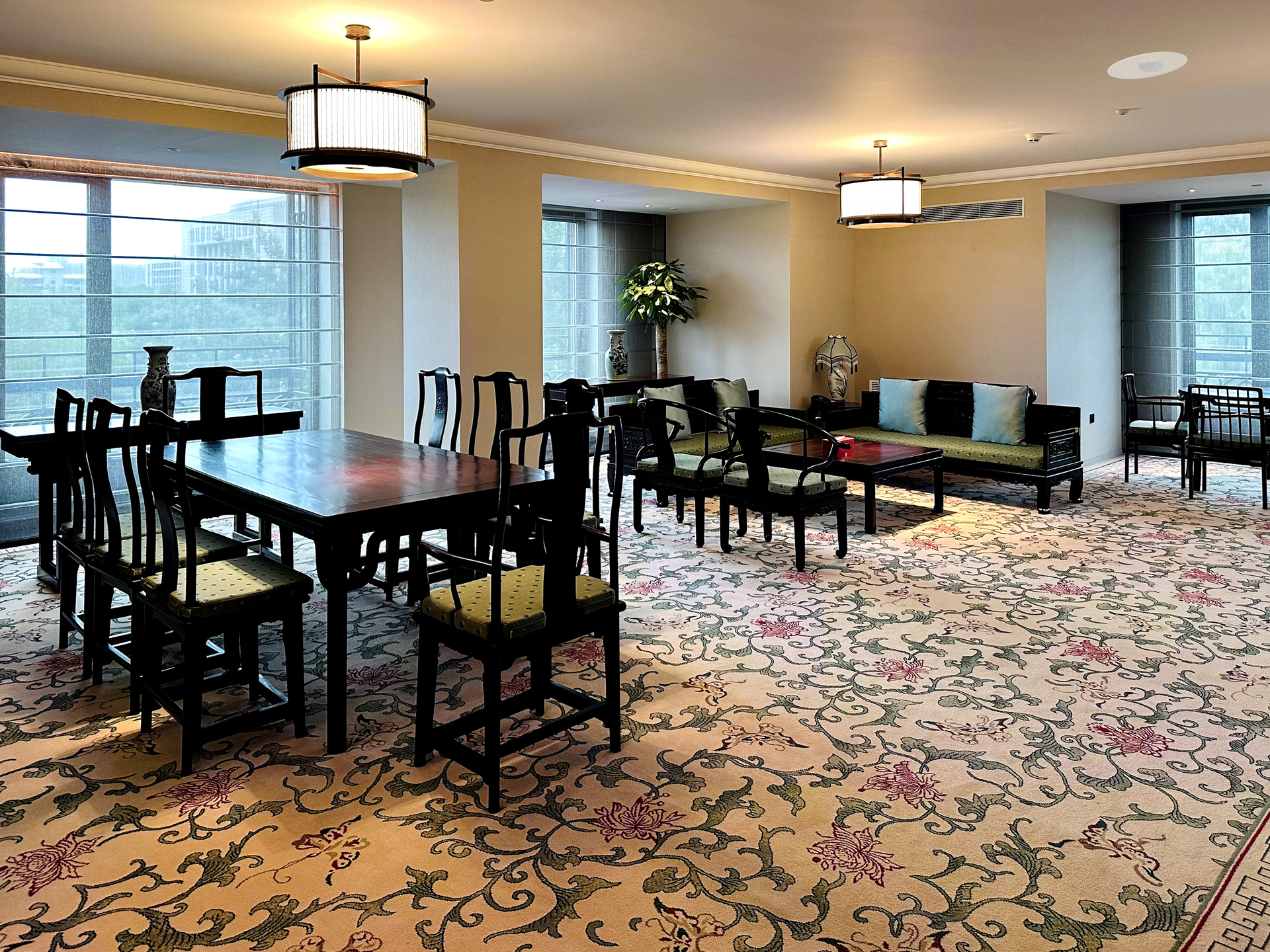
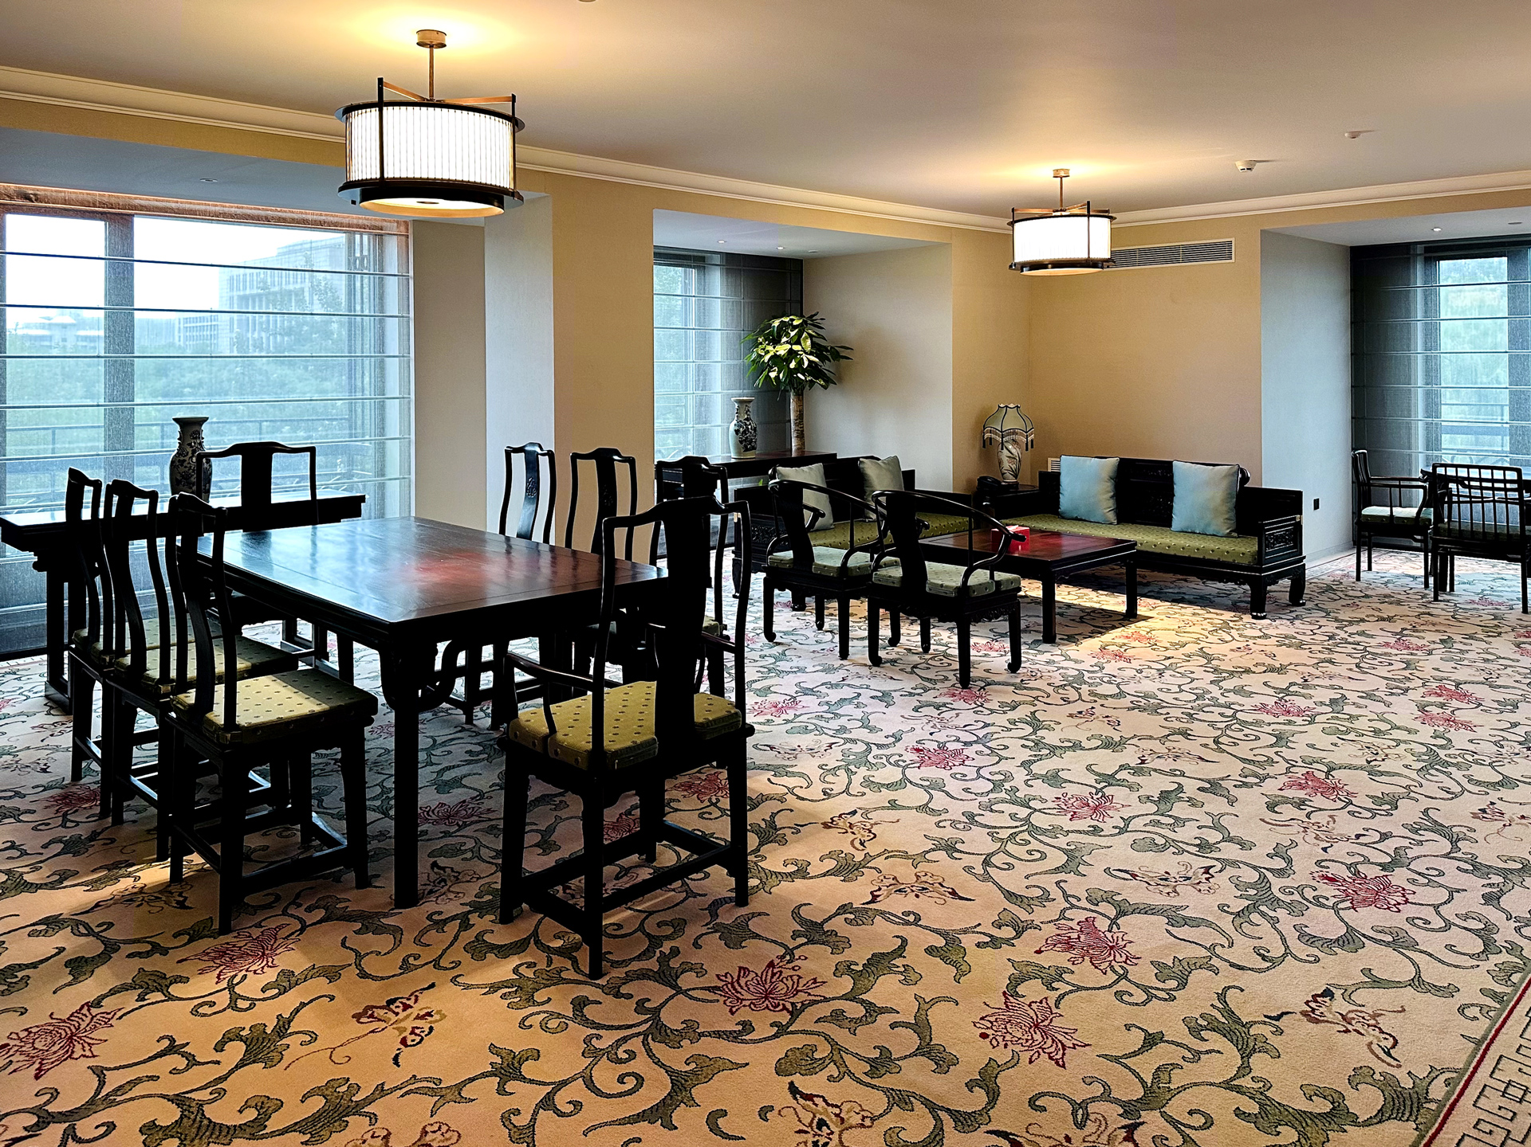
- recessed light (1146, 62)
